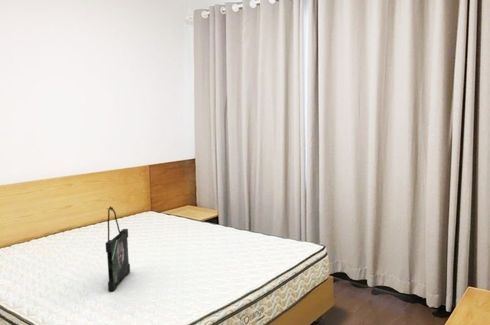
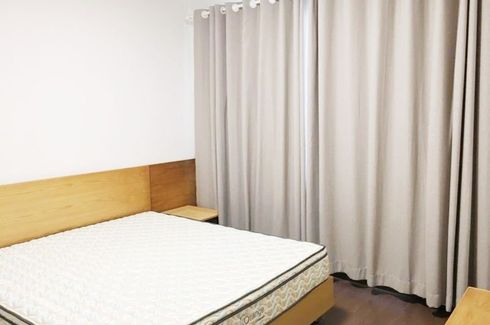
- photo frame (114, 244)
